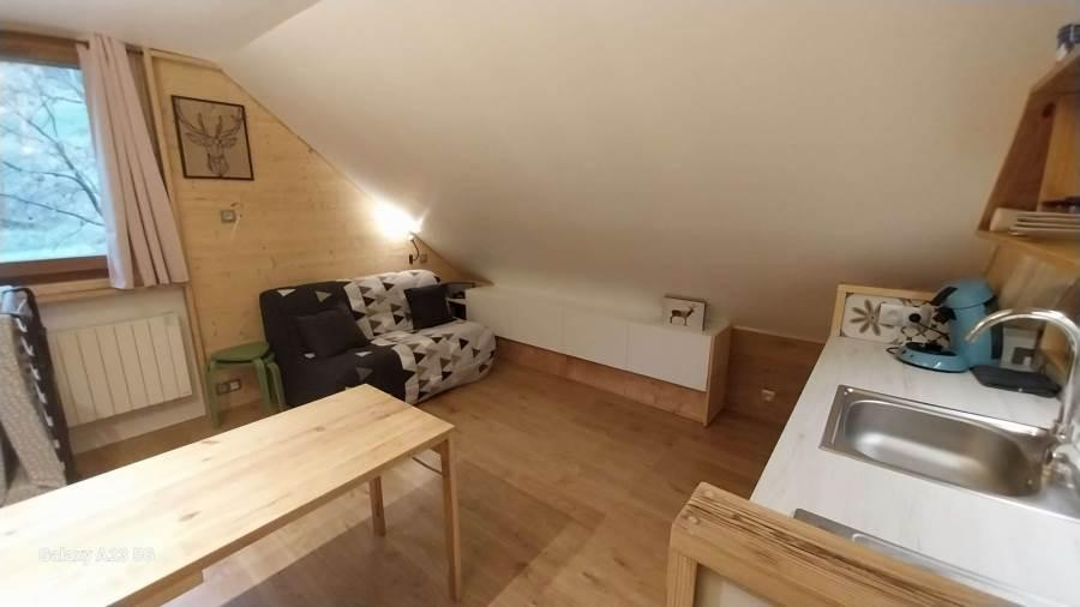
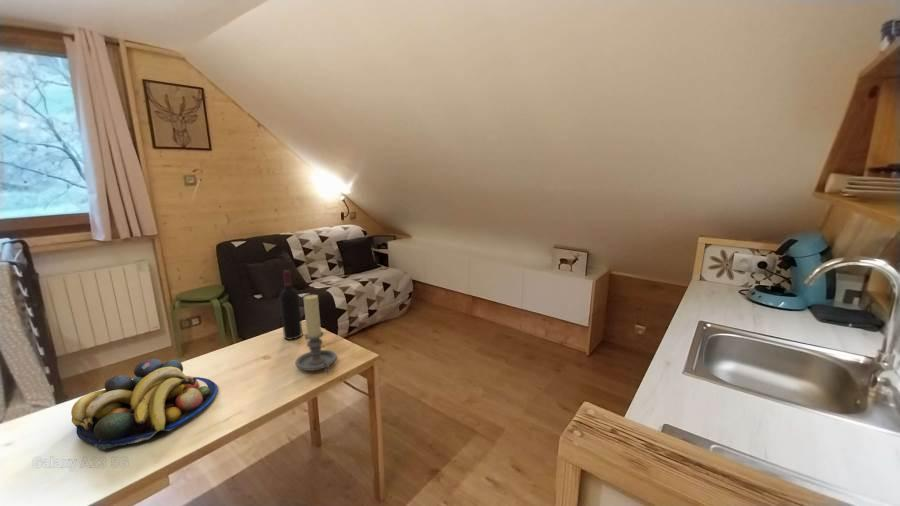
+ wine bottle (290, 304)
+ fruit bowl (151, 389)
+ candle holder (315, 331)
